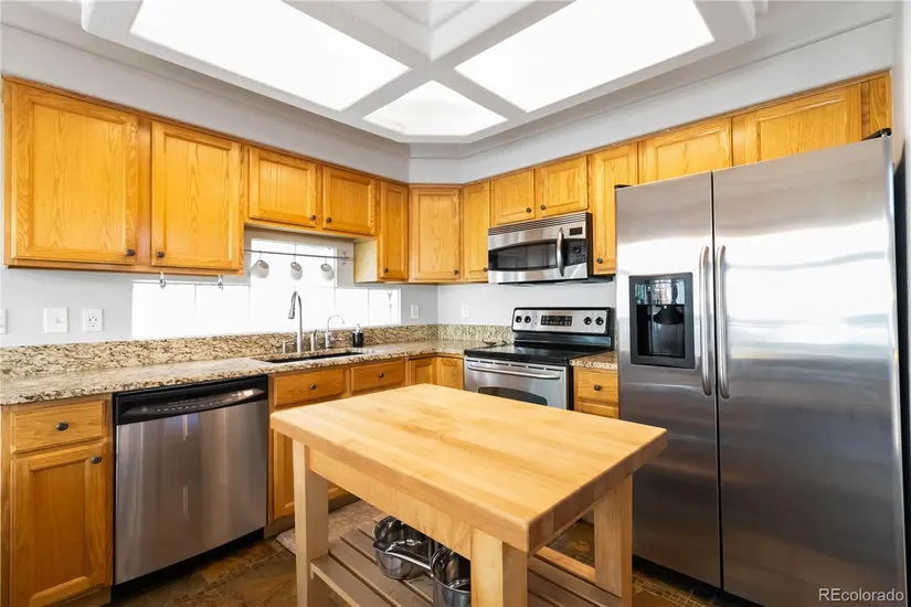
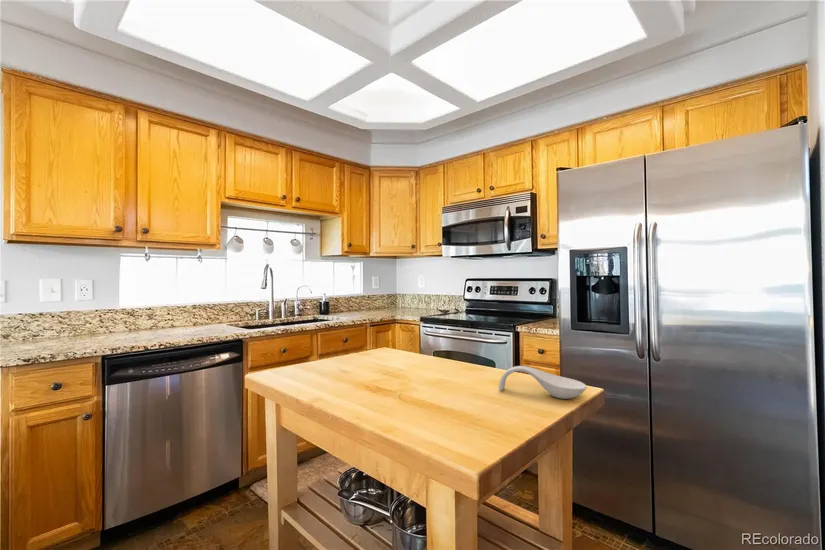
+ spoon rest (541, 381)
